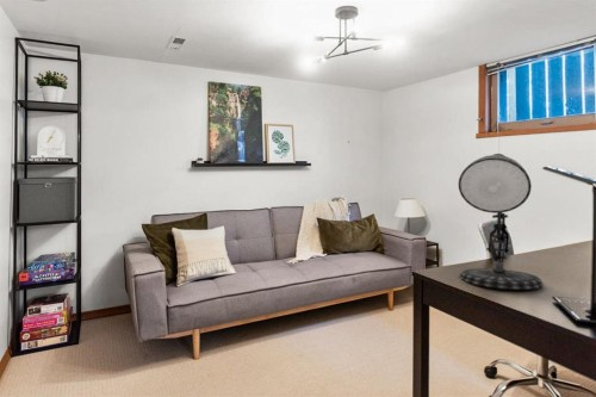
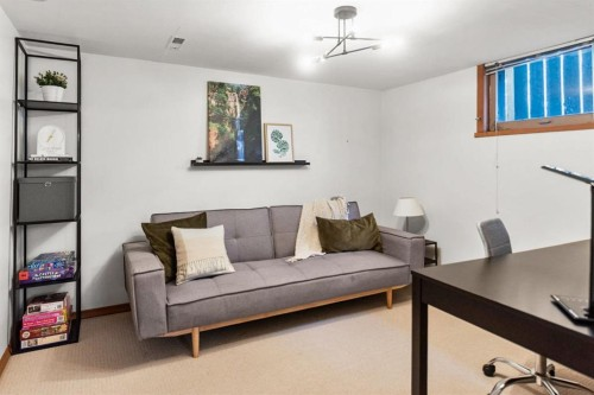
- desk lamp (497, 218)
